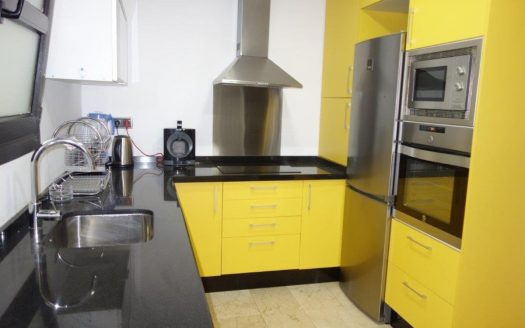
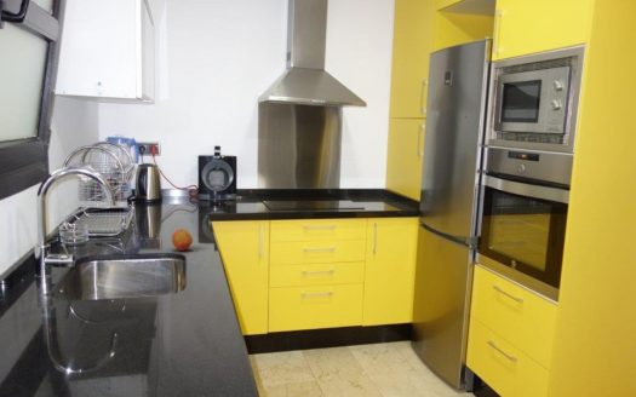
+ fruit (182, 238)
